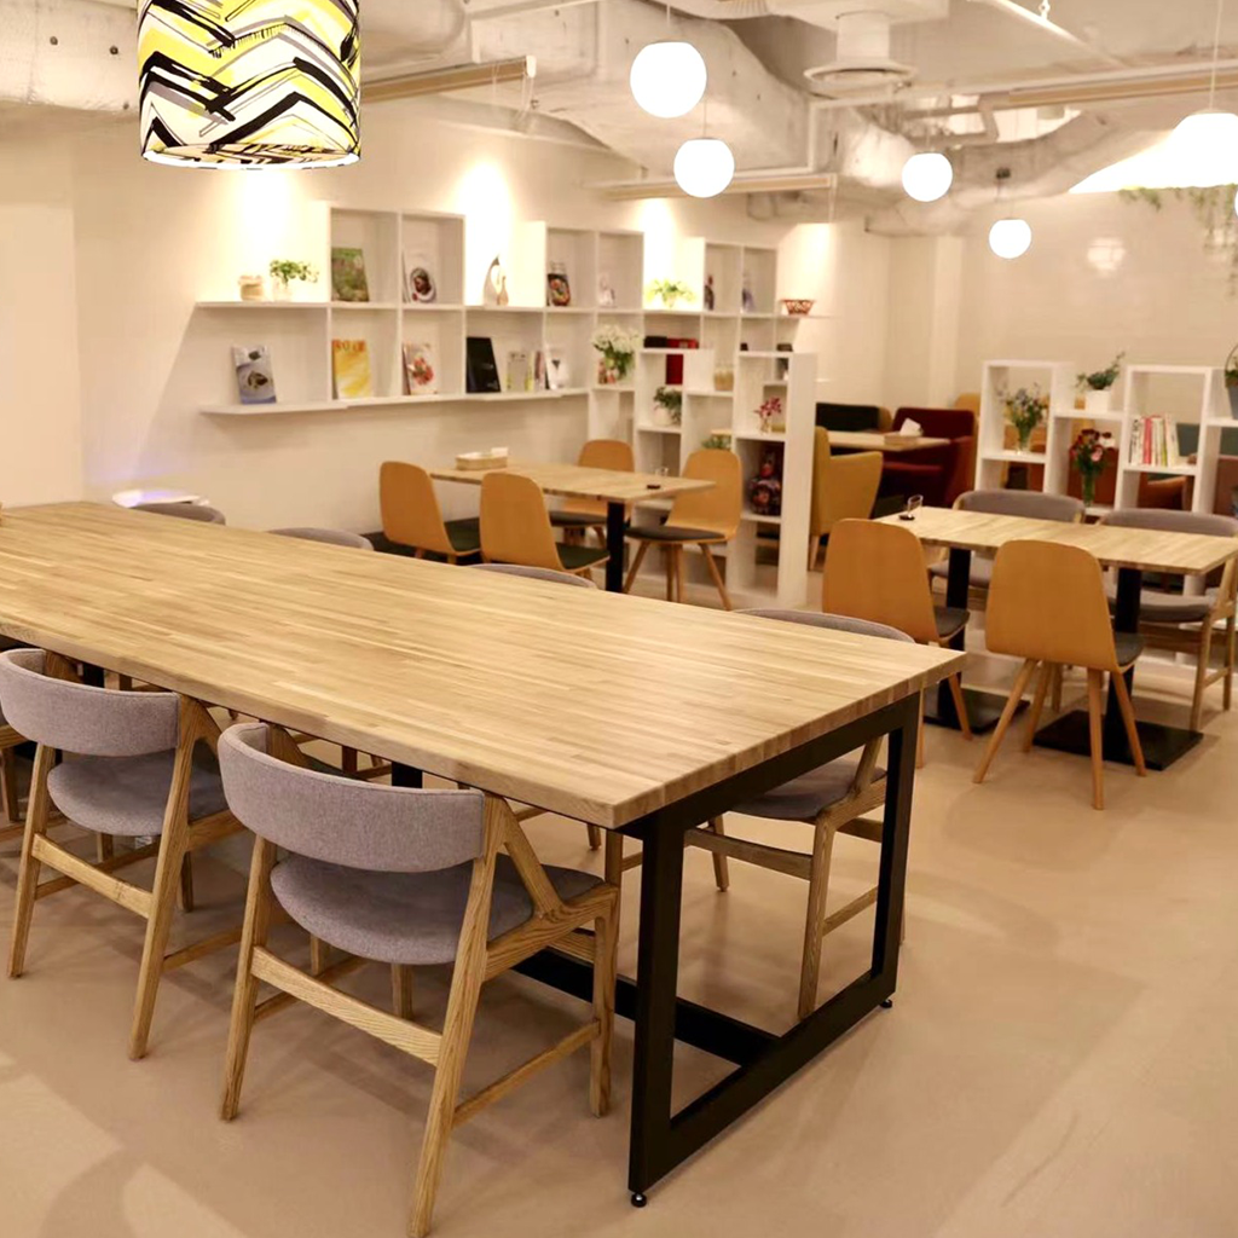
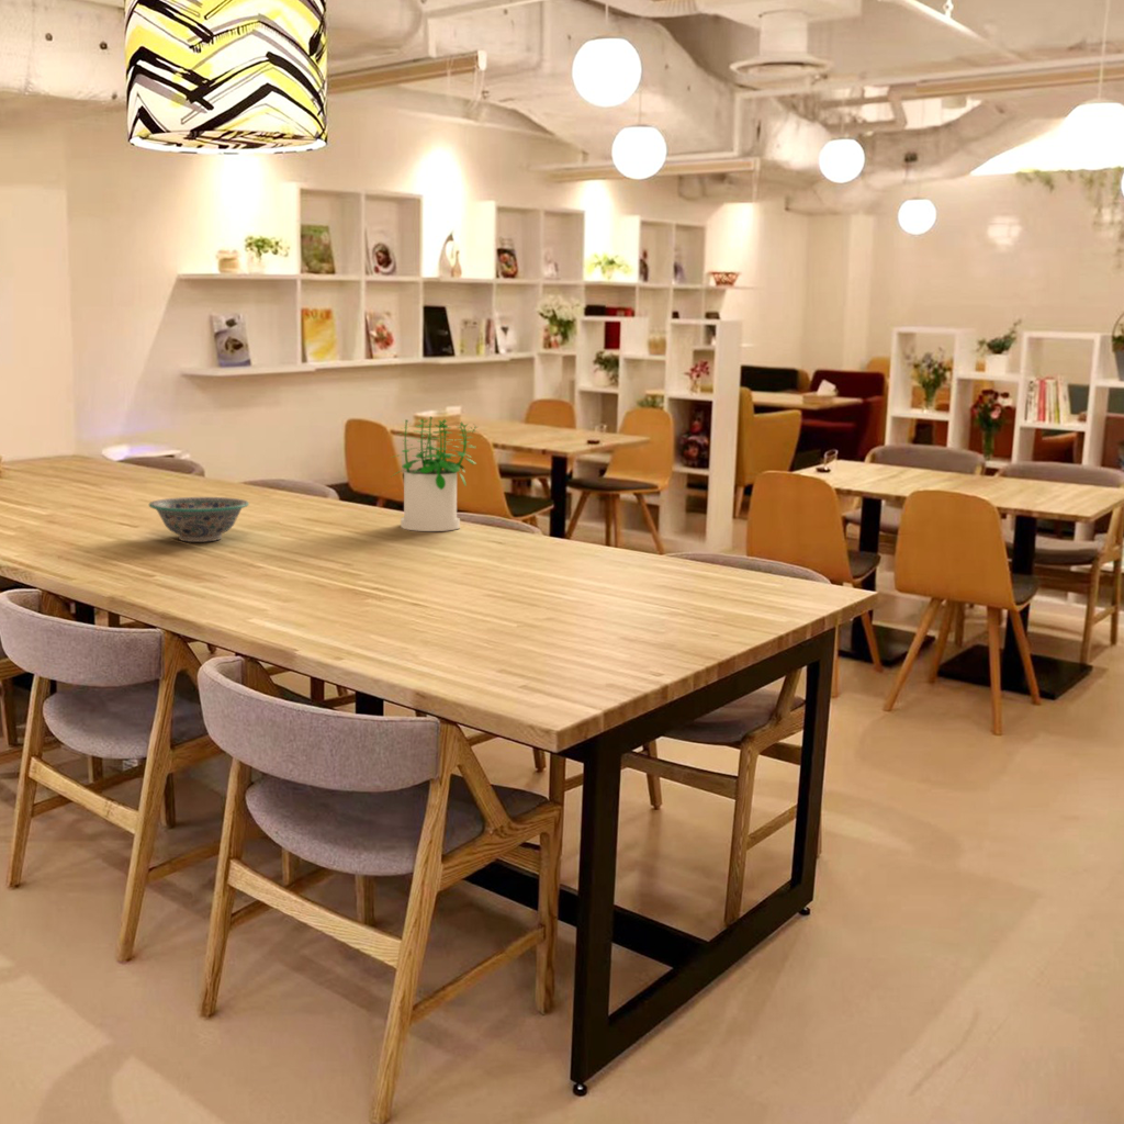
+ potted plant (436, 472)
+ decorative bowl (200, 520)
